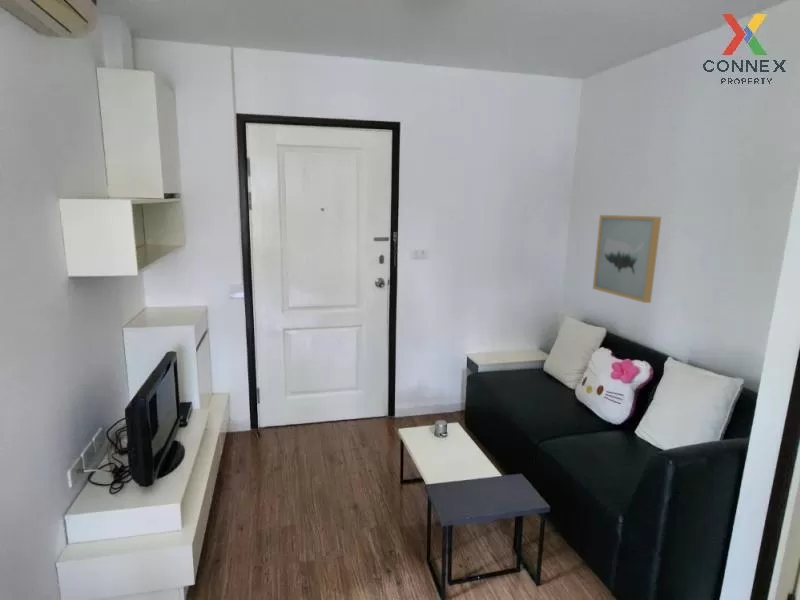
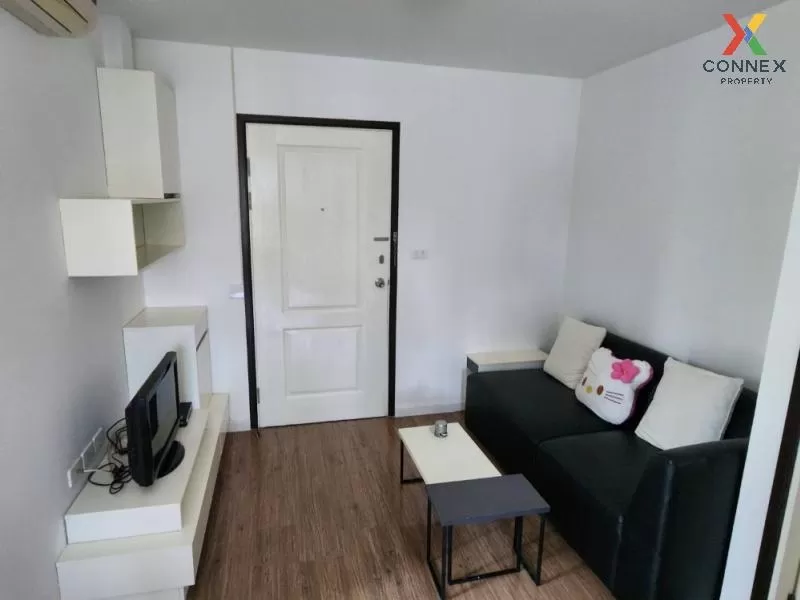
- wall art (623, 256)
